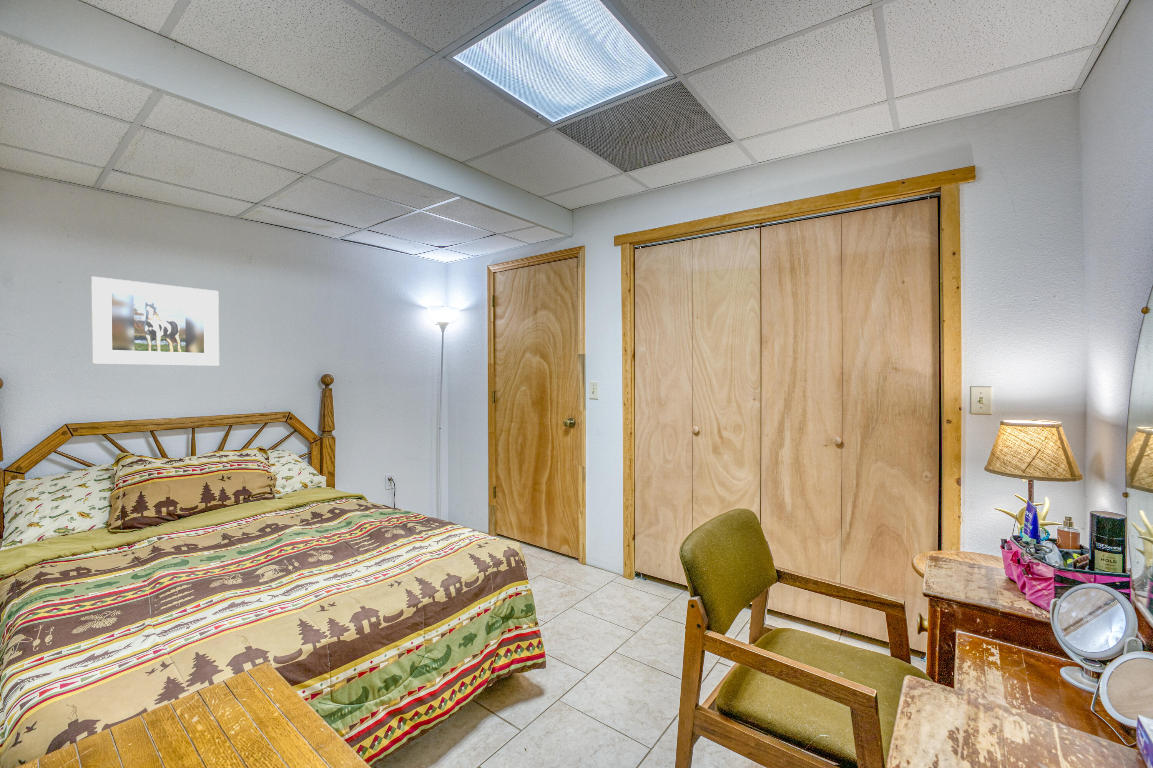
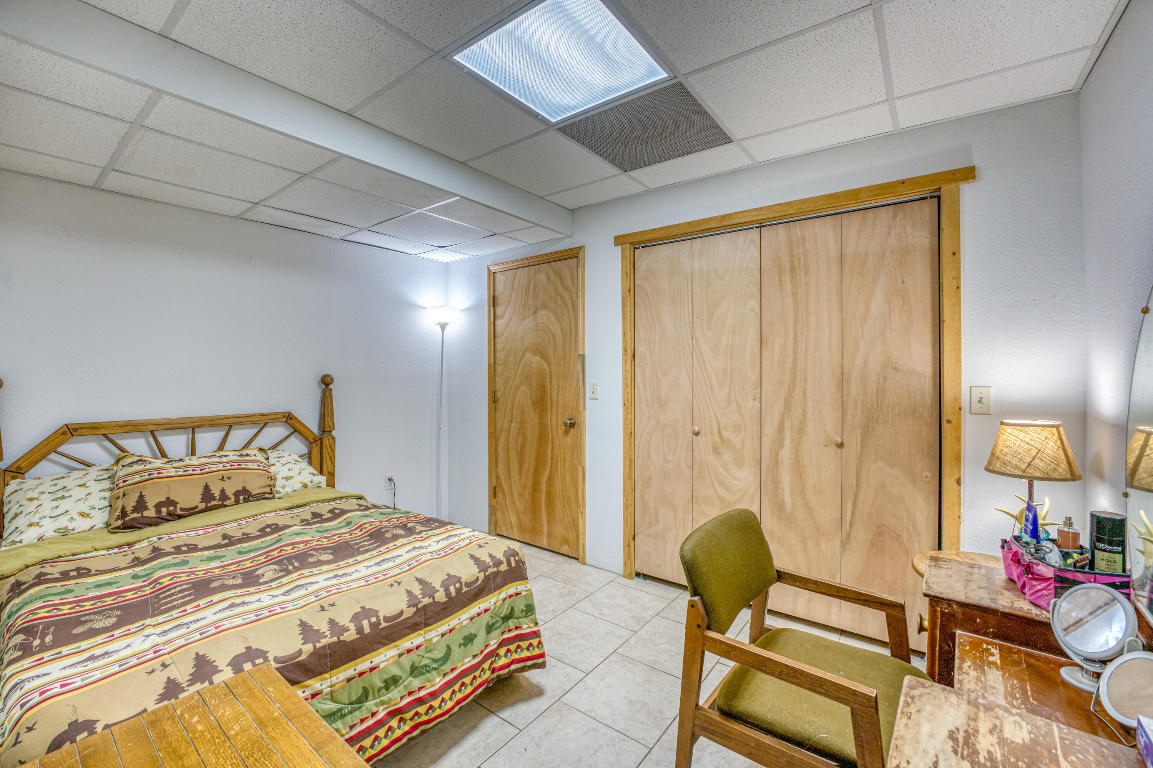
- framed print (160, 324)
